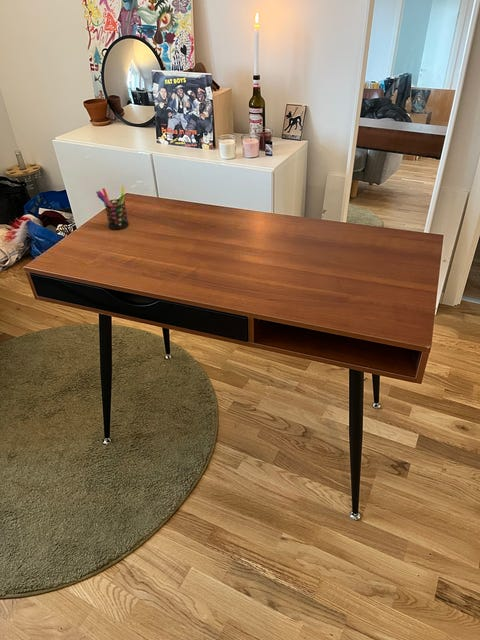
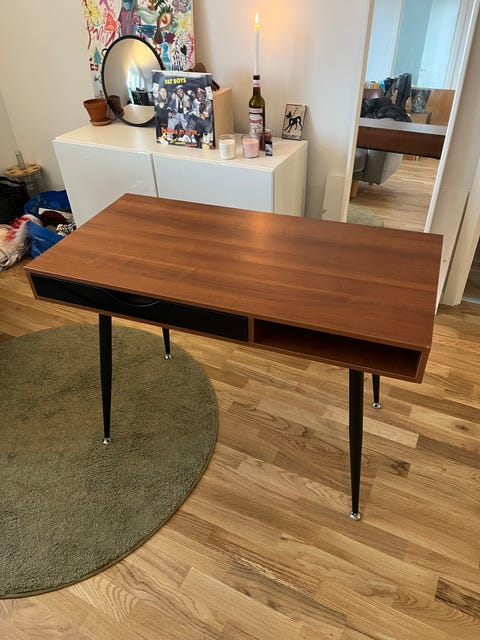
- pen holder (115, 206)
